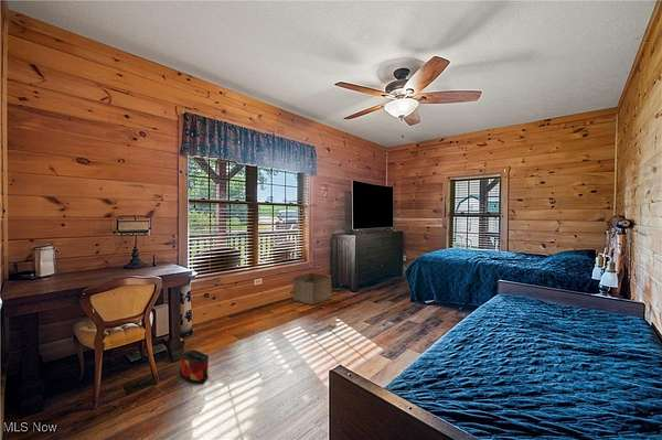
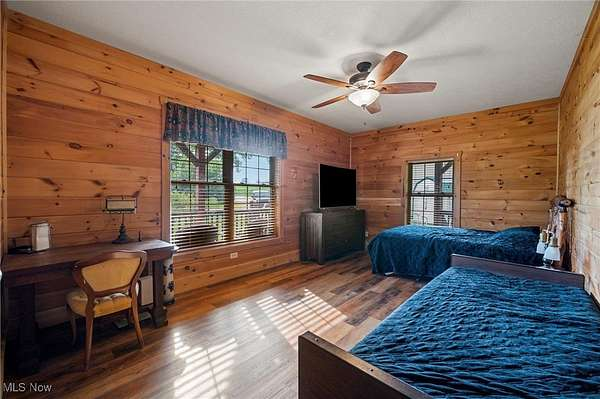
- bag (194, 365)
- storage bin (311, 288)
